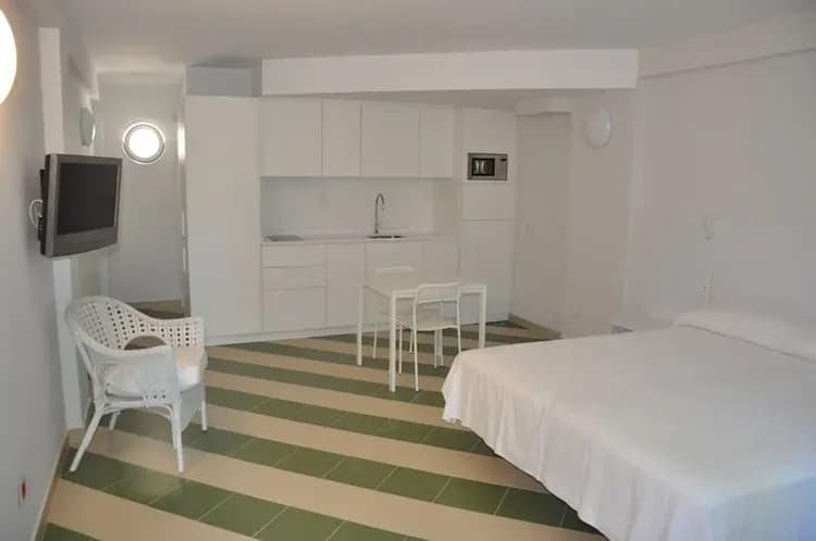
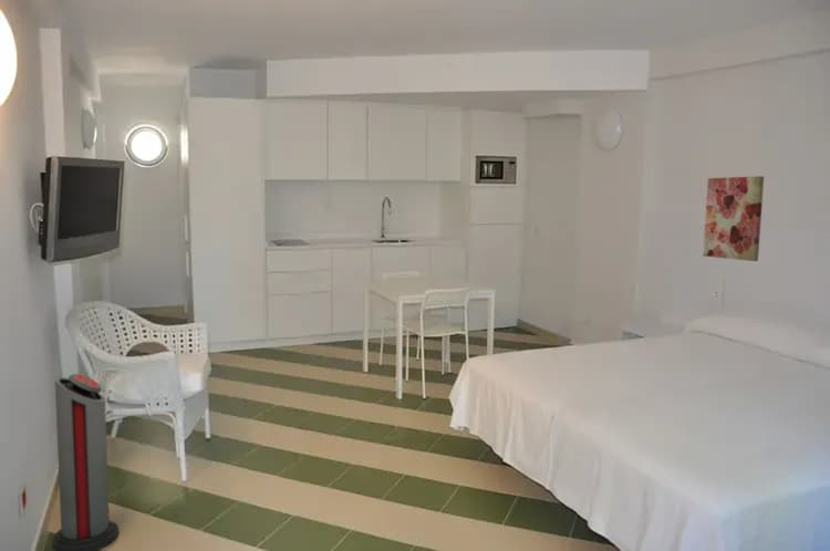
+ wall art (732, 218)
+ air purifier (82, 457)
